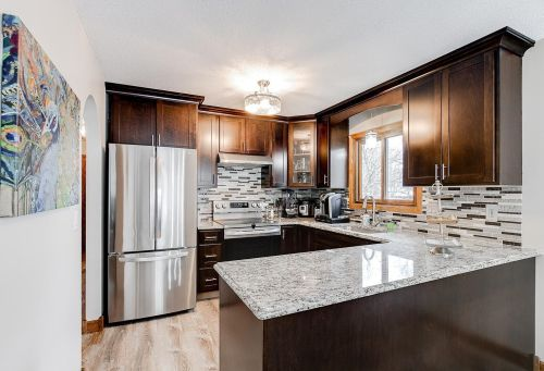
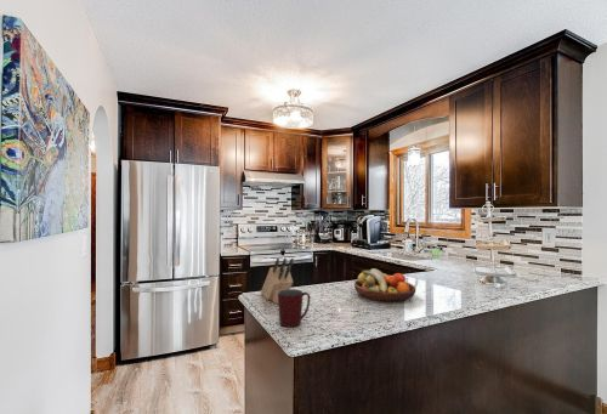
+ knife block (277, 277)
+ mug (294, 307)
+ fruit bowl (384, 282)
